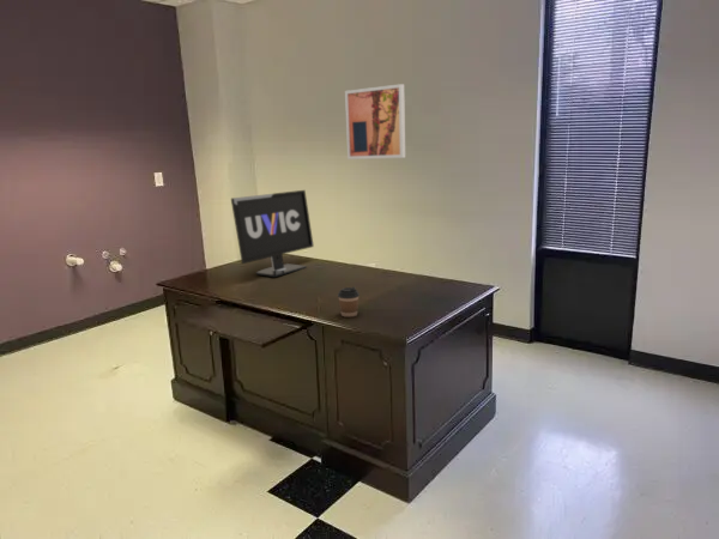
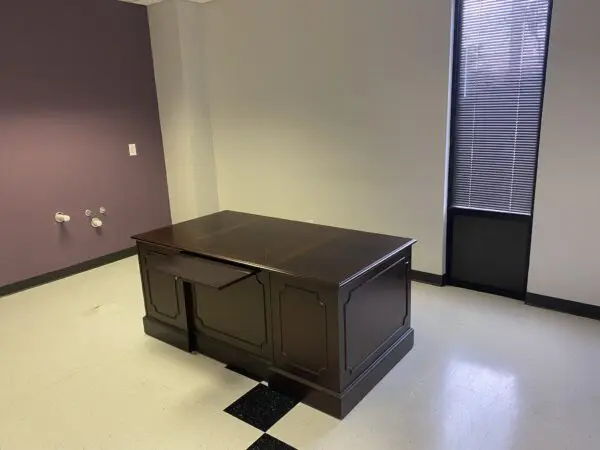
- monitor (277, 232)
- coffee cup (349, 301)
- wall art (374, 123)
